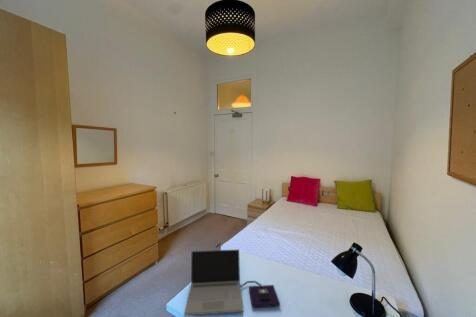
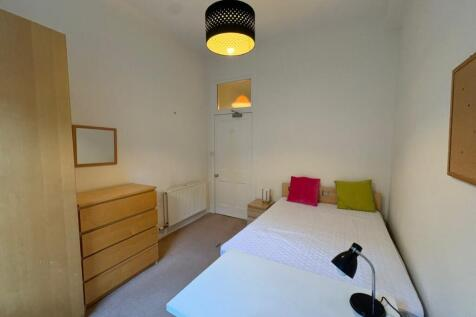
- laptop computer (232, 277)
